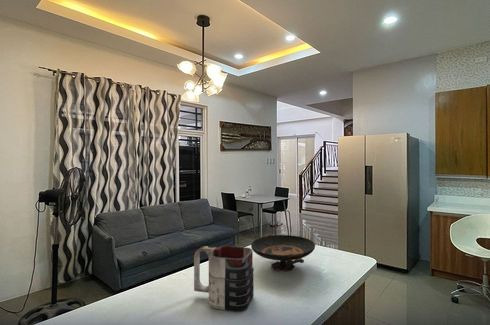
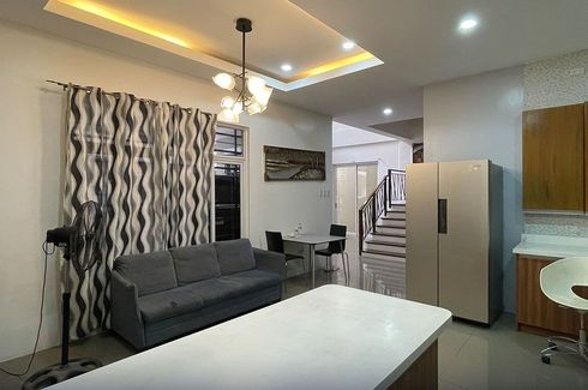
- mug (222, 273)
- decorative bowl (282, 254)
